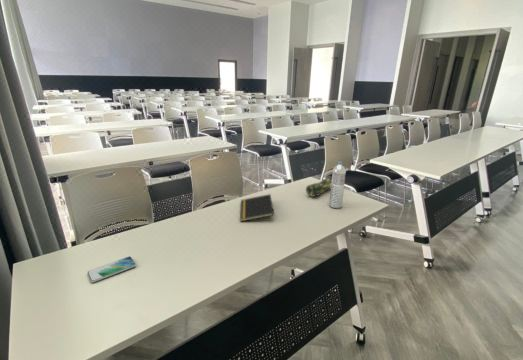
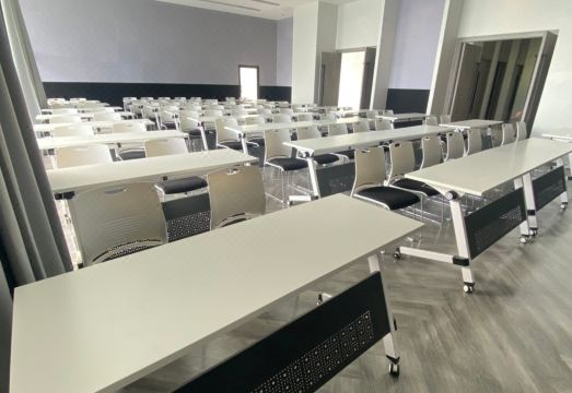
- pencil case (321, 186)
- water bottle (337, 184)
- smartphone (112, 268)
- notepad (256, 206)
